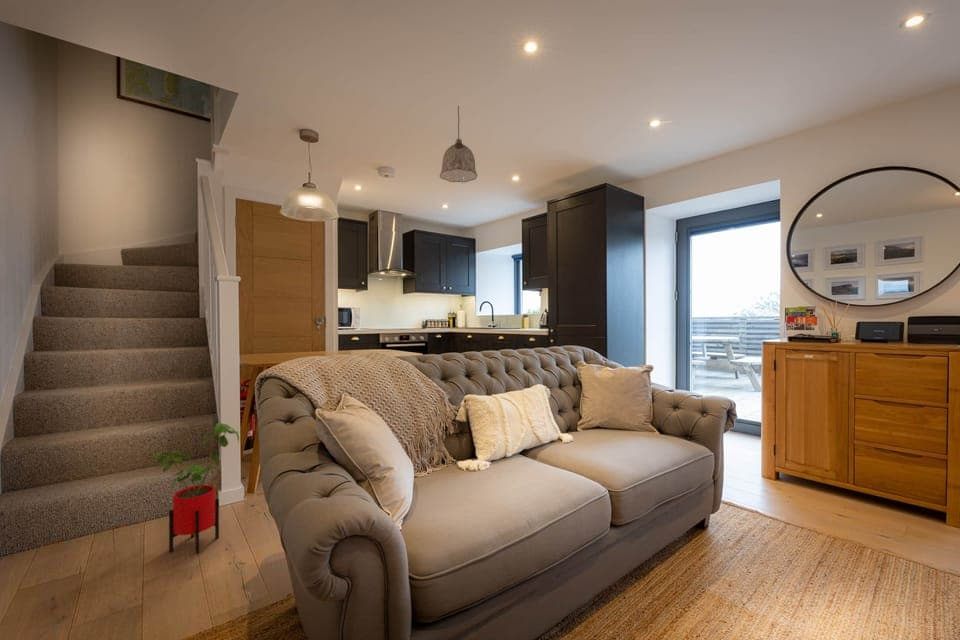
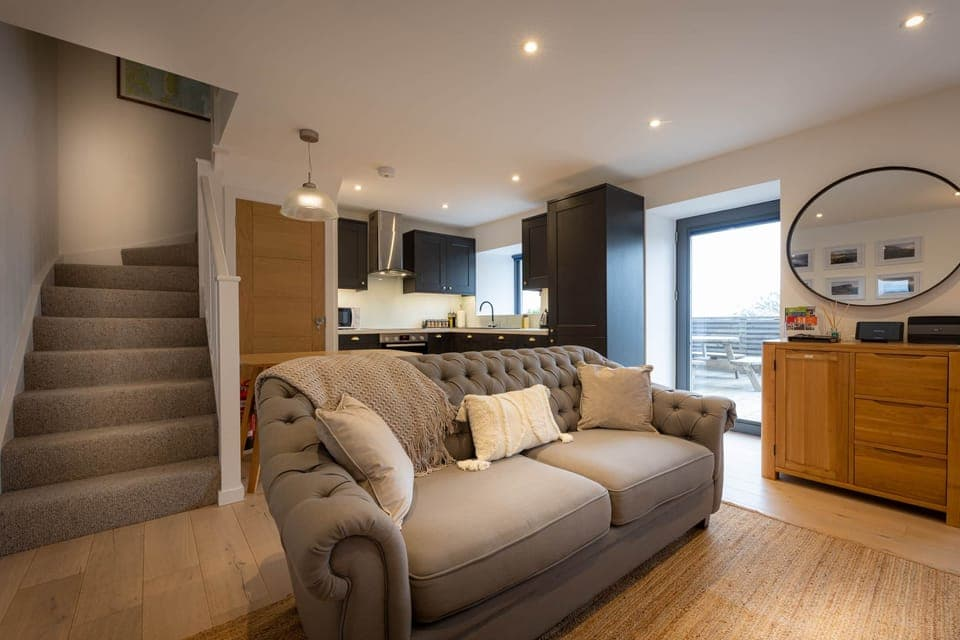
- house plant (199, 484)
- pendant lamp (458, 141)
